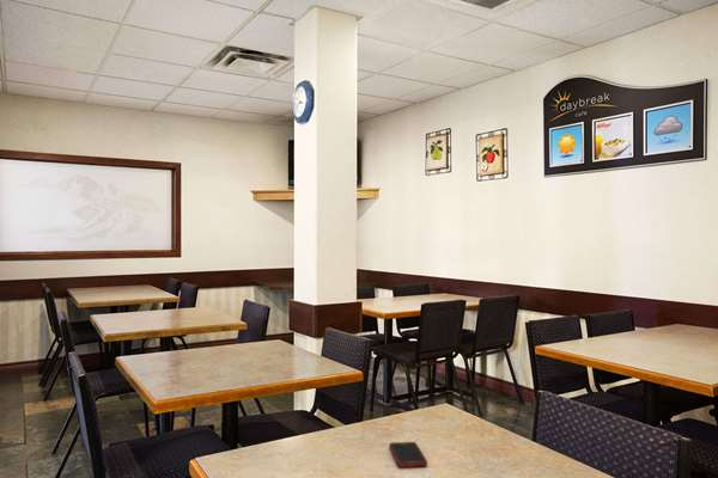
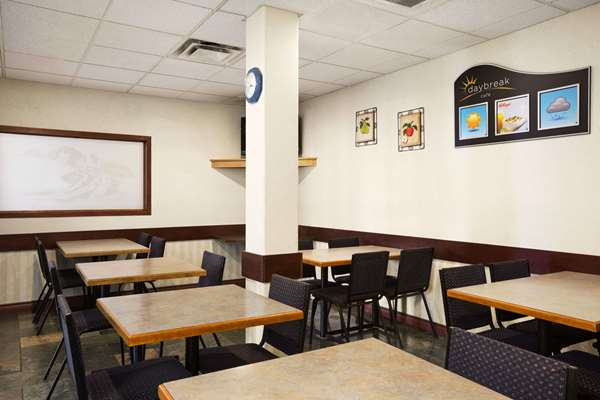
- cell phone (407, 454)
